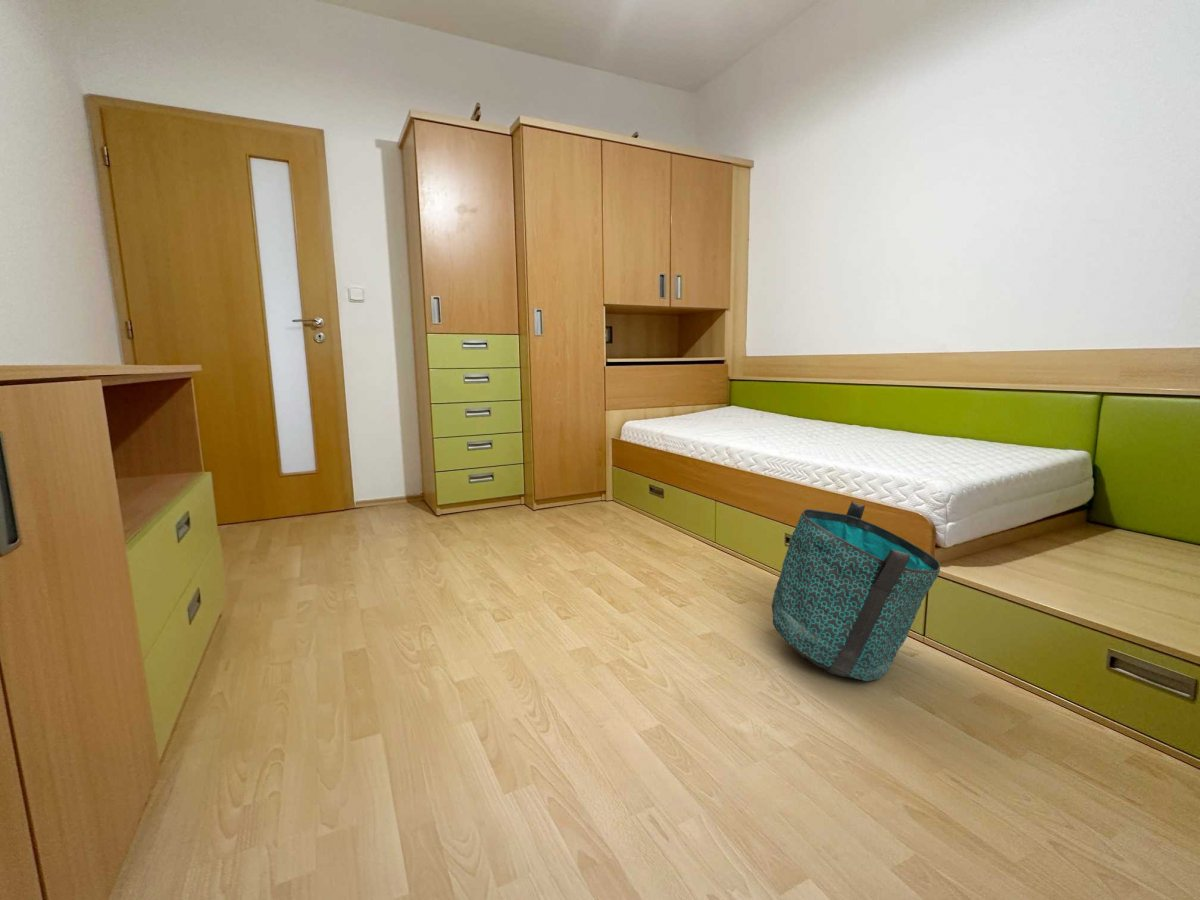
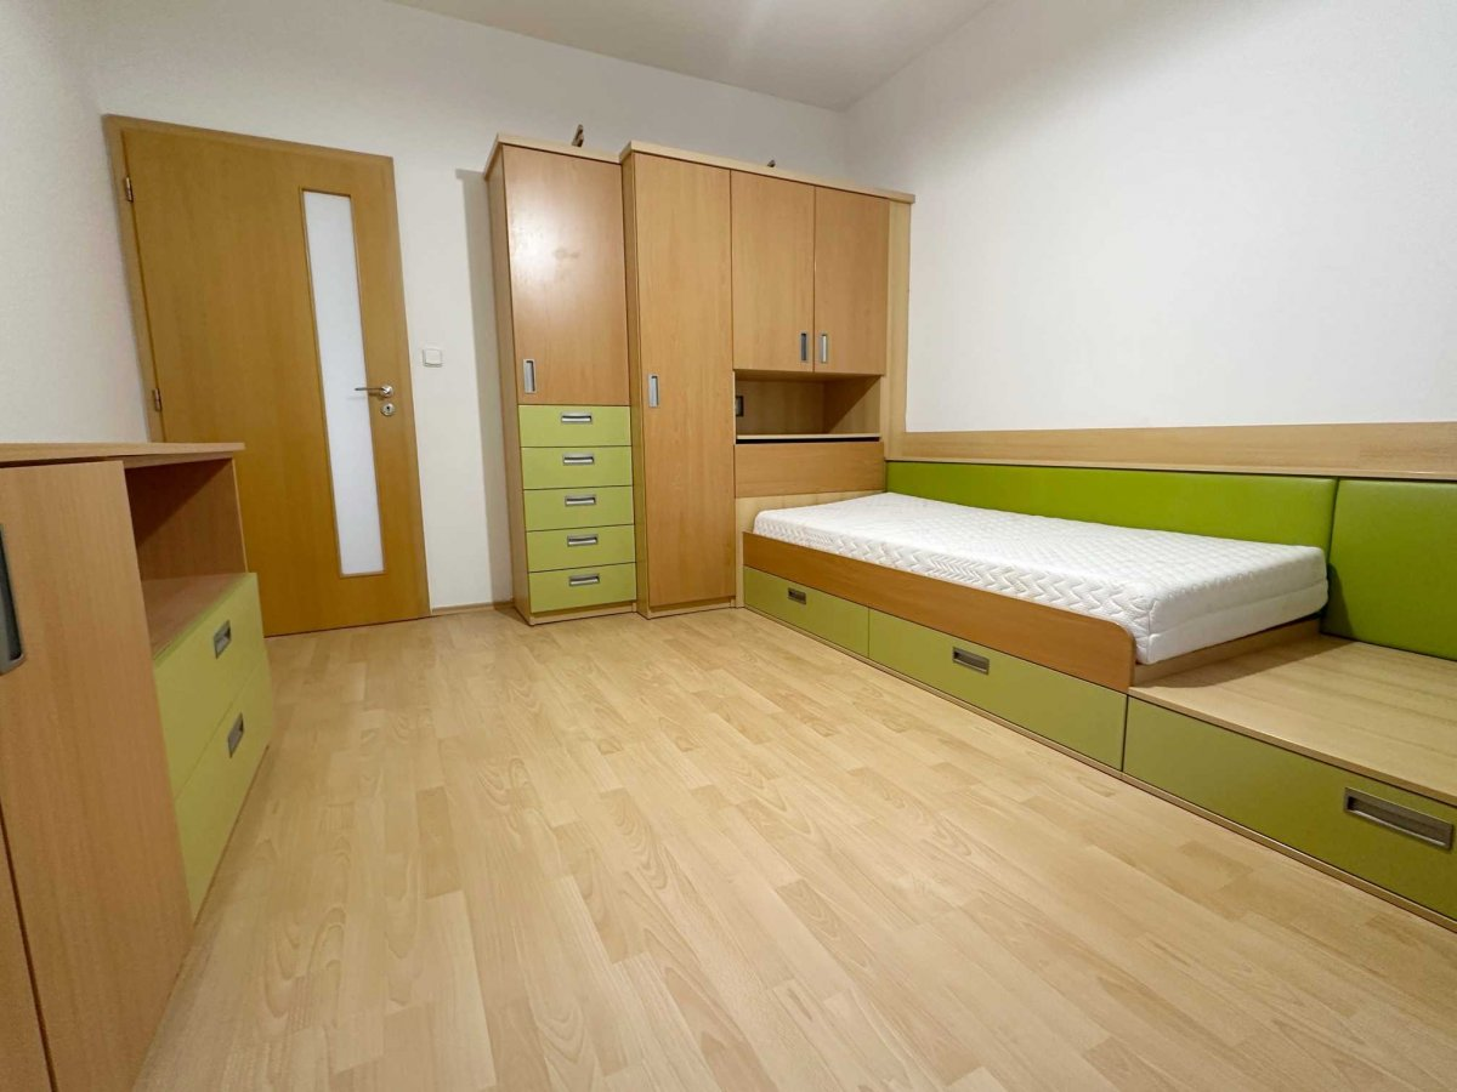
- storage basket (847, 588)
